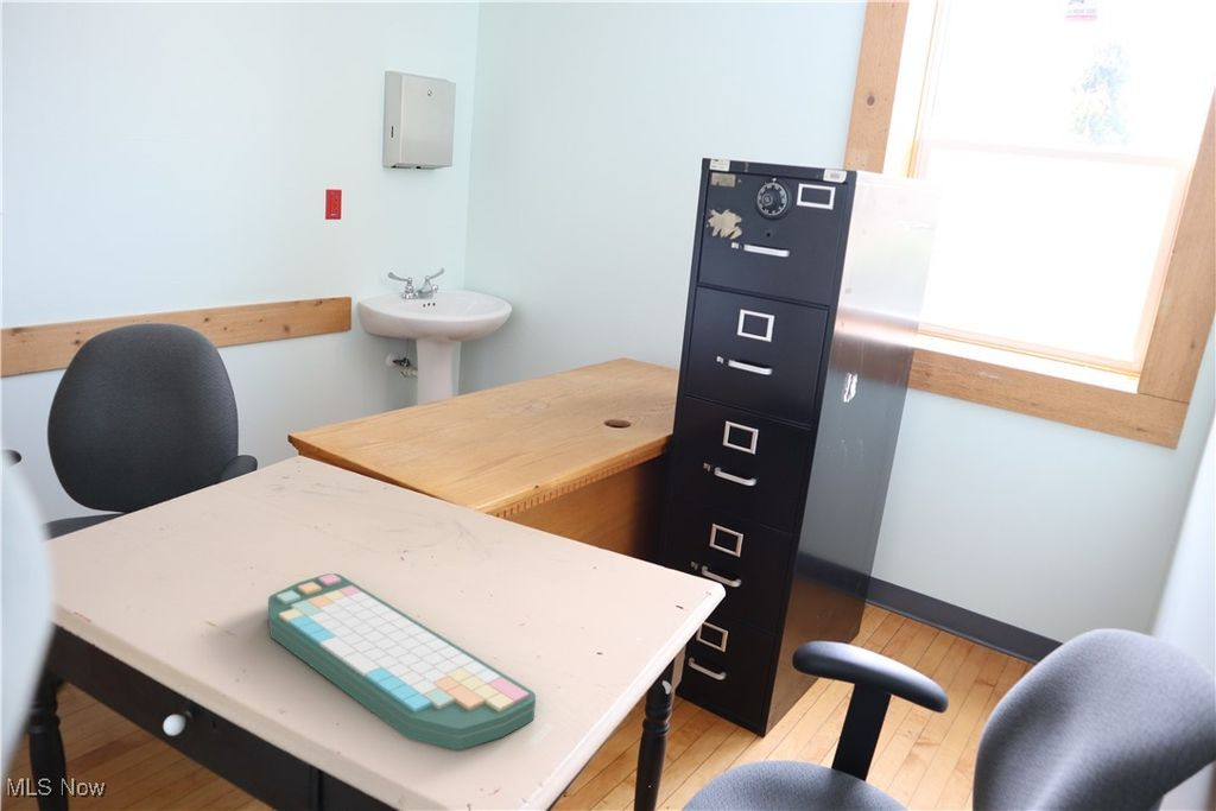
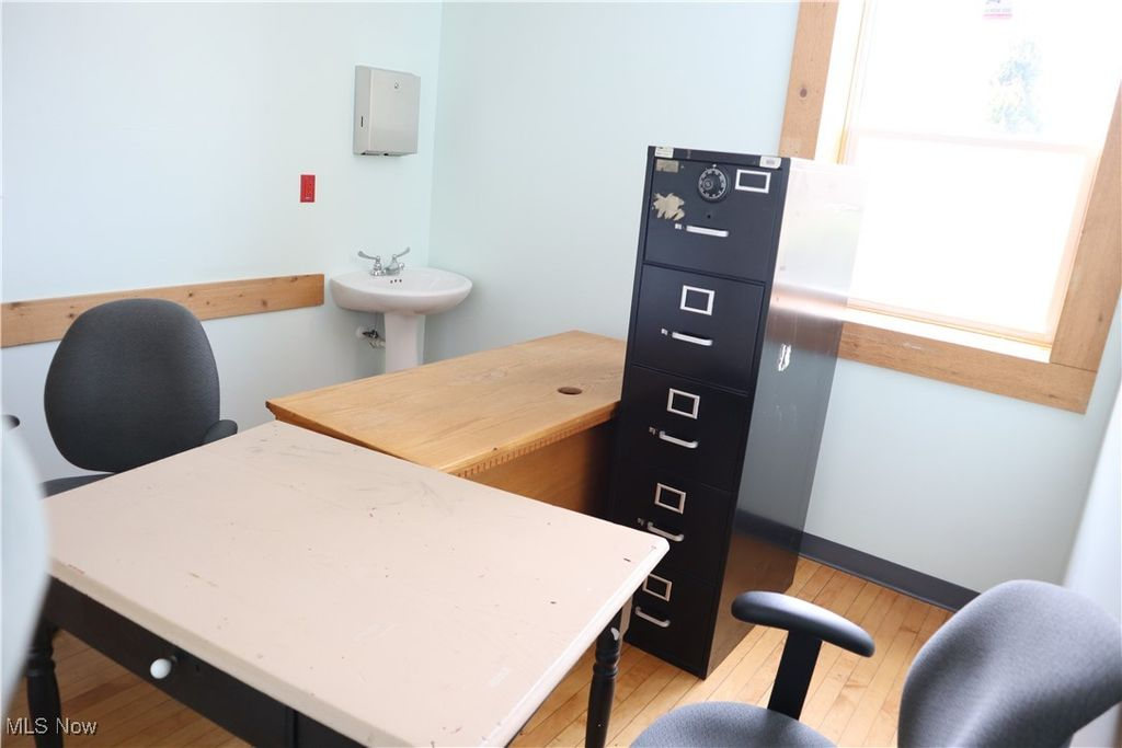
- computer keyboard (381, 652)
